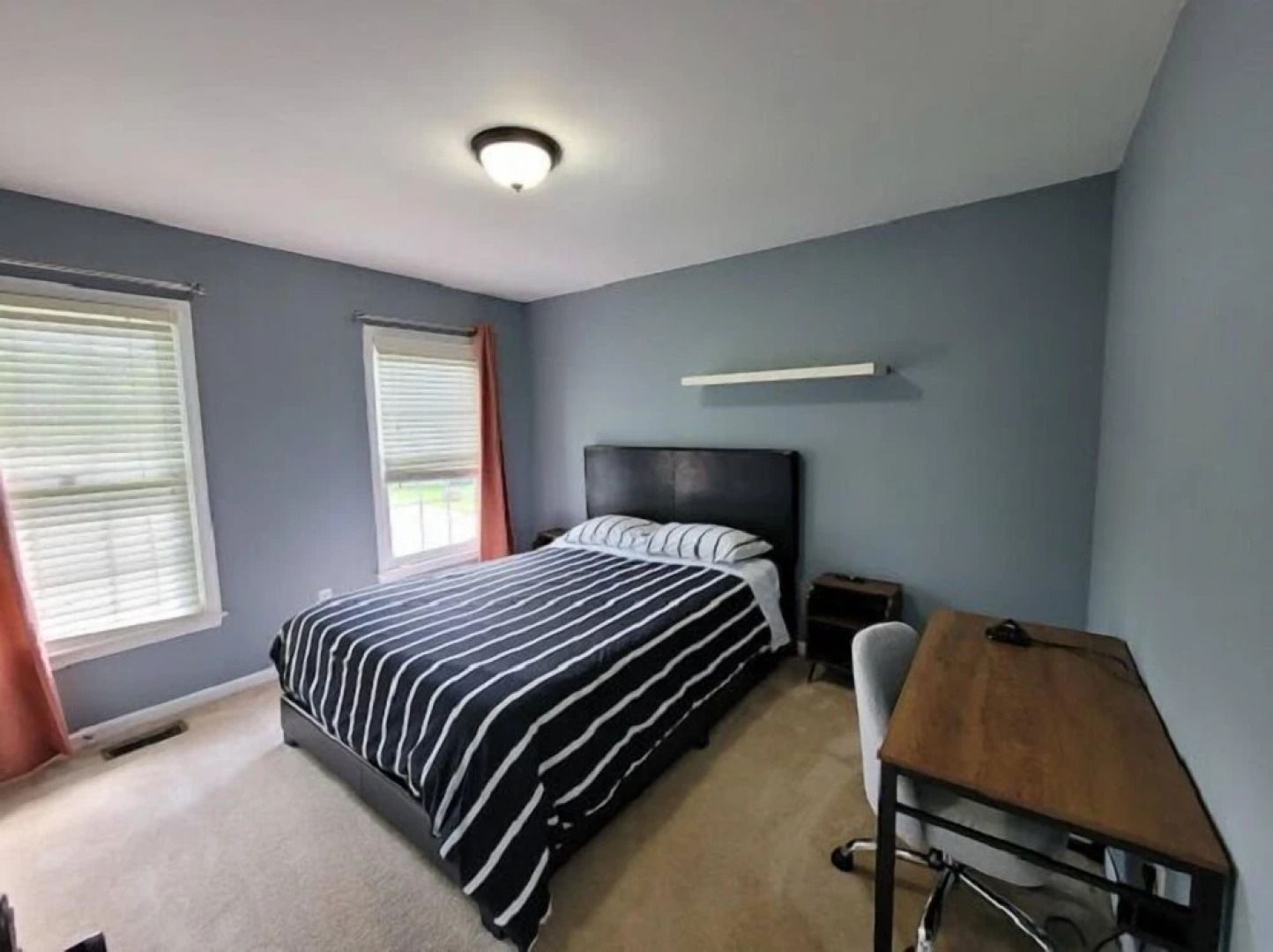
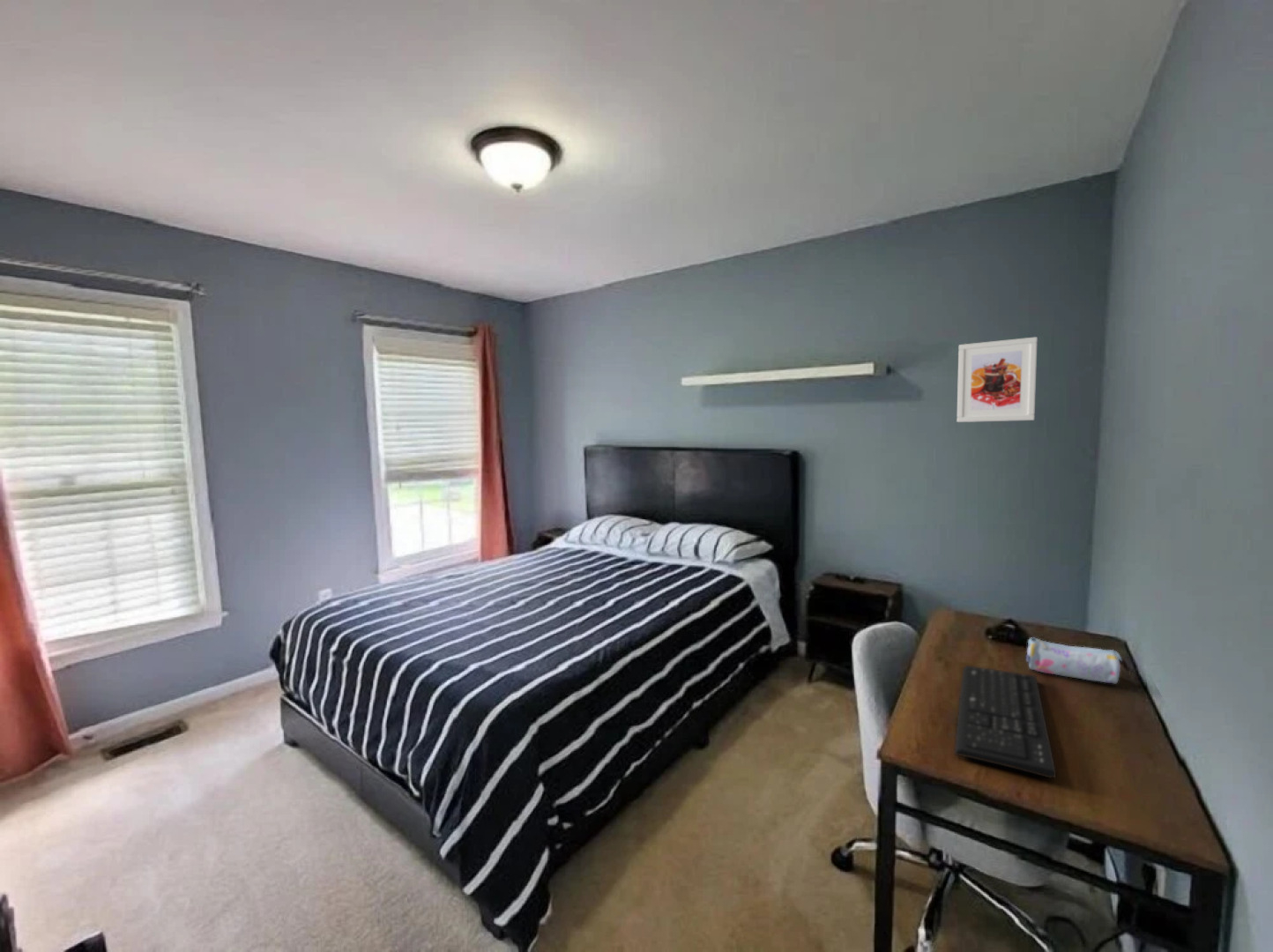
+ pencil case (1071, 659)
+ keyboard (1000, 710)
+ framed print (995, 381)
